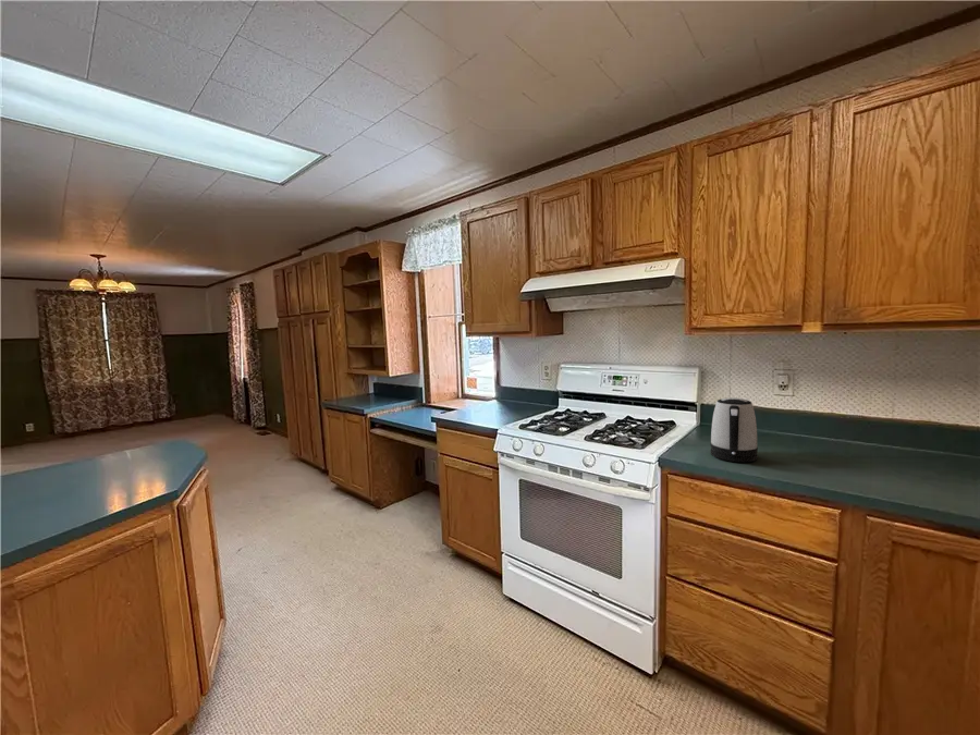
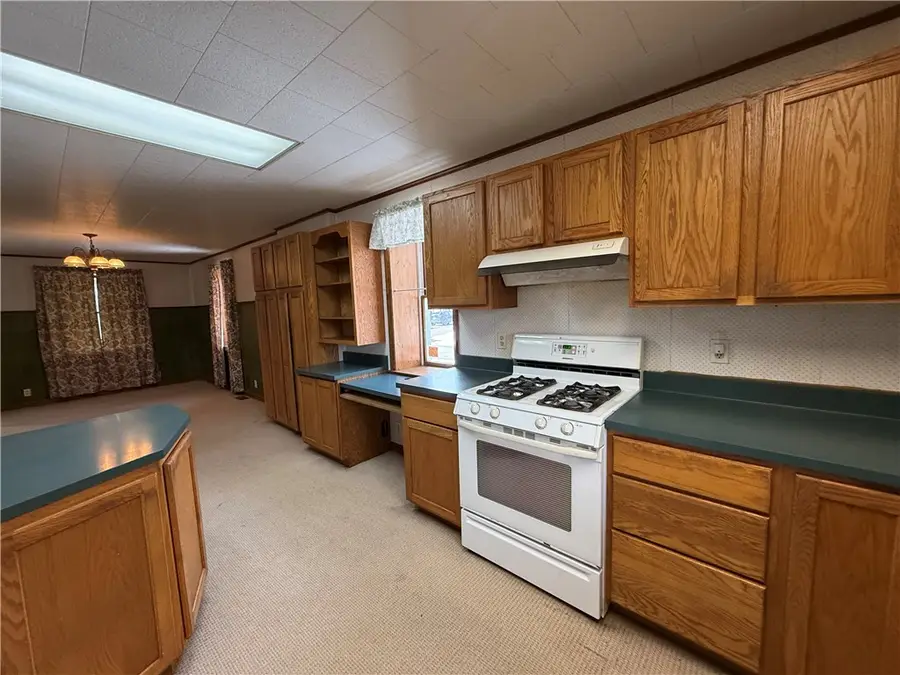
- kettle (733, 428)
